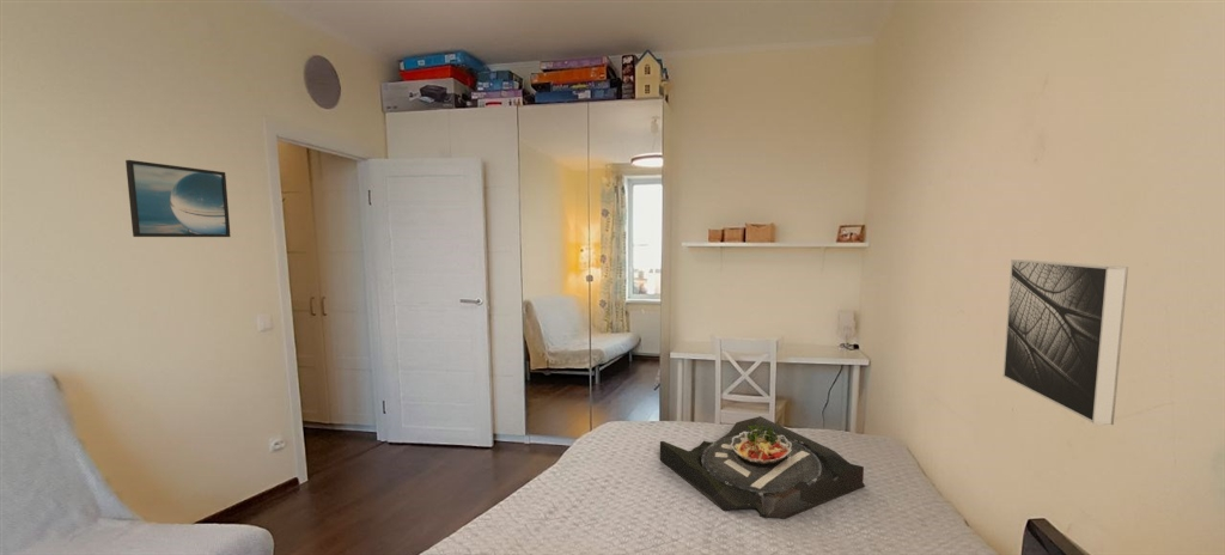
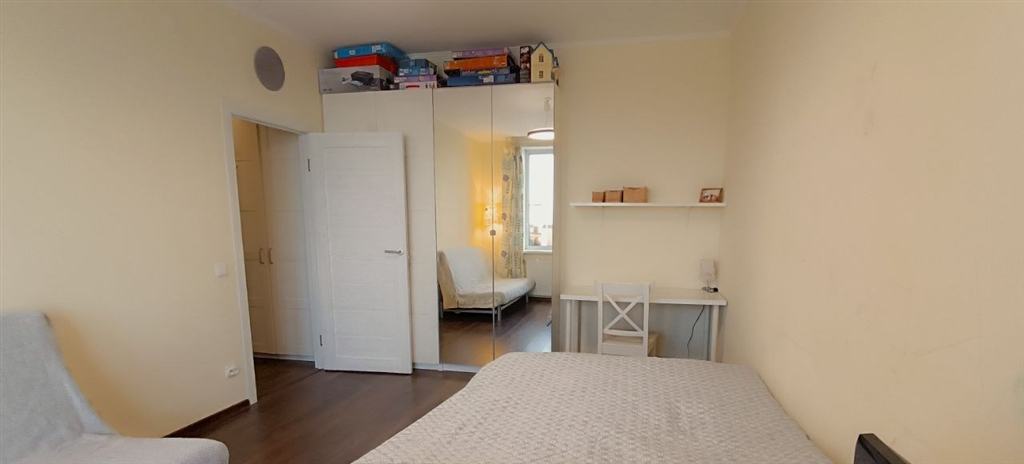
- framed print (1055, 330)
- serving tray (756, 450)
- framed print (182, 201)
